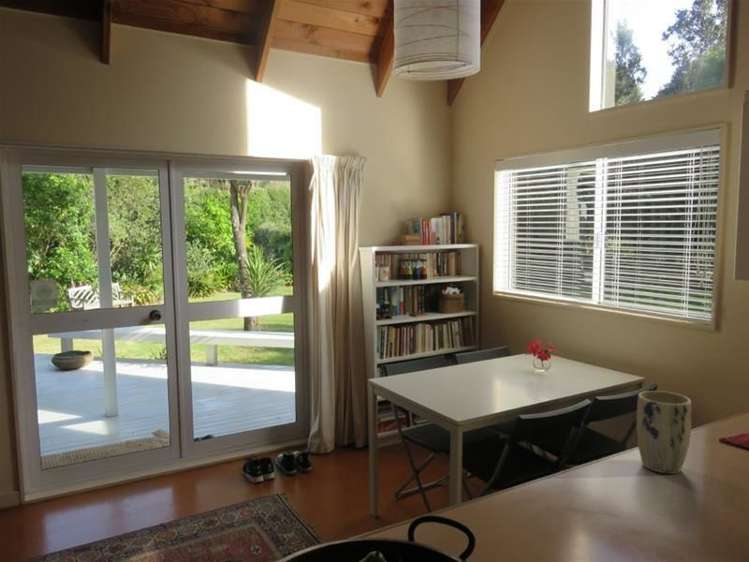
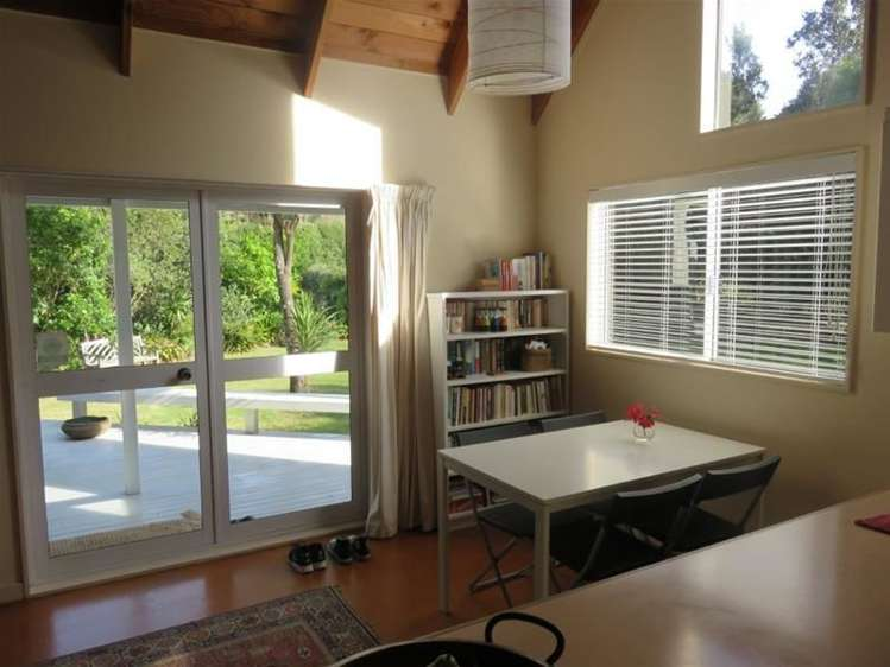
- plant pot (662, 432)
